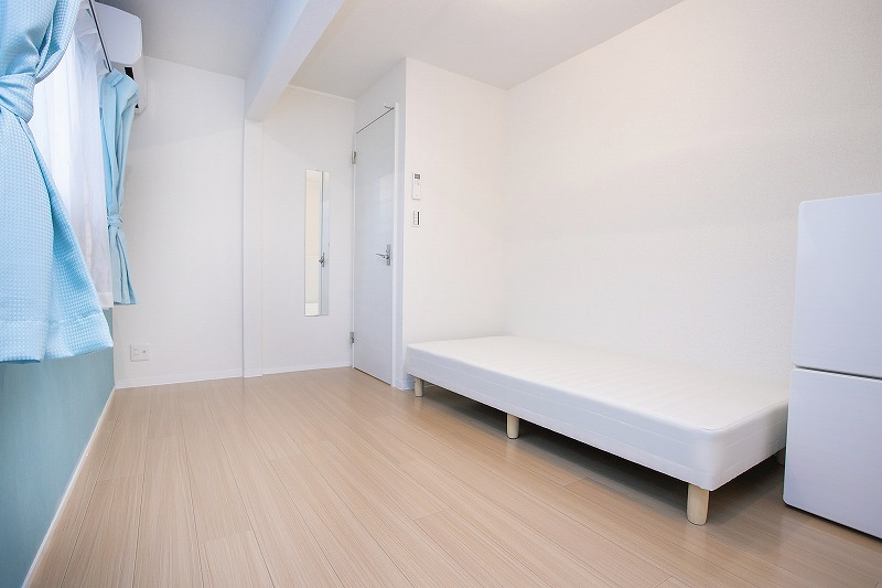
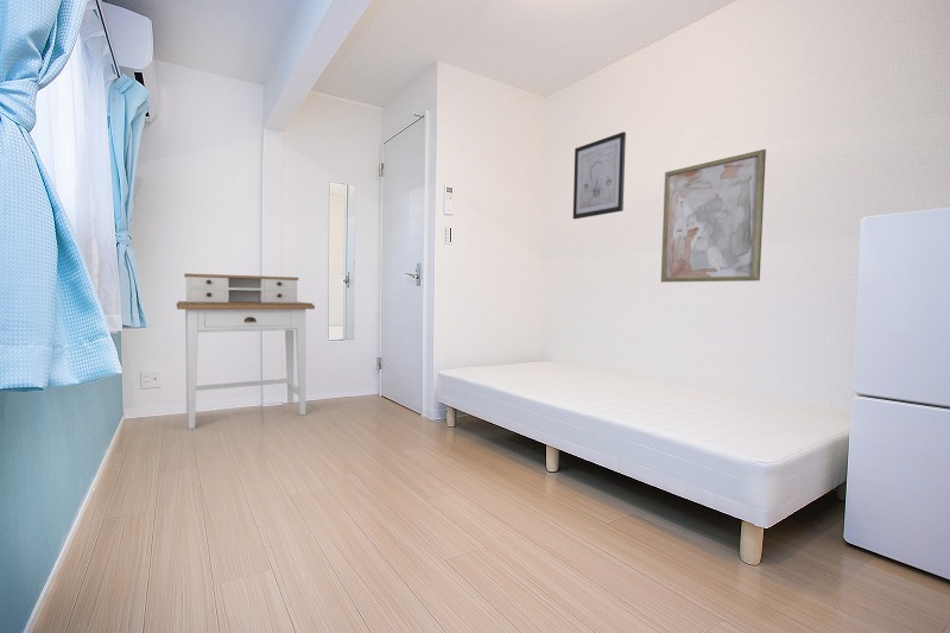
+ wall art (708, 221)
+ desk (246, 330)
+ wall art (597, 178)
